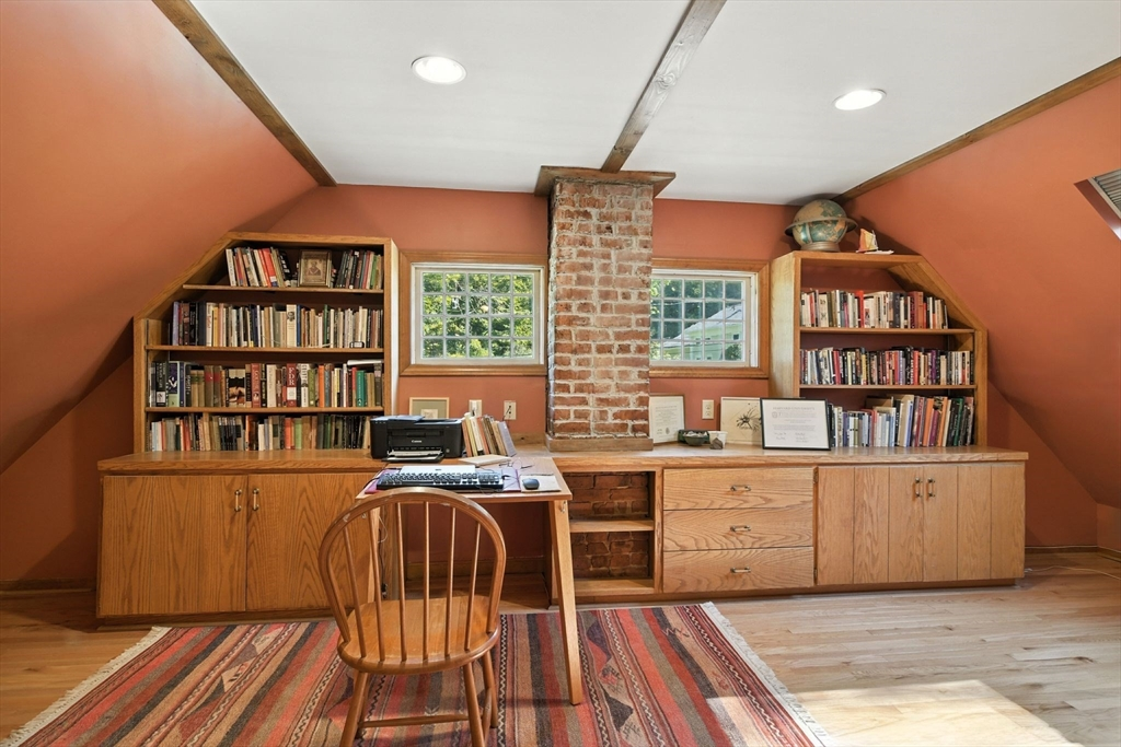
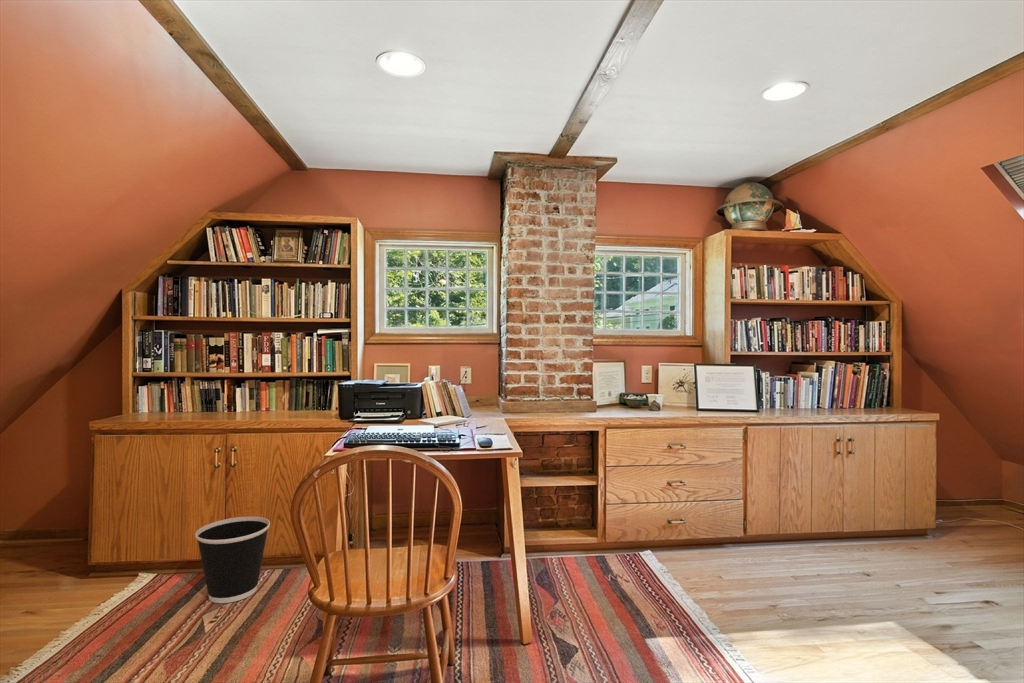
+ wastebasket (233, 559)
